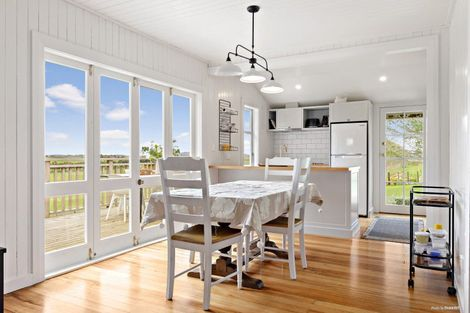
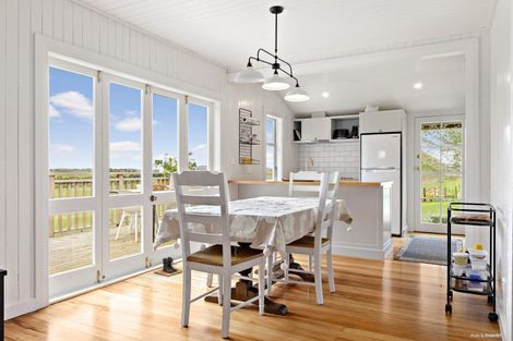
+ boots (168, 265)
